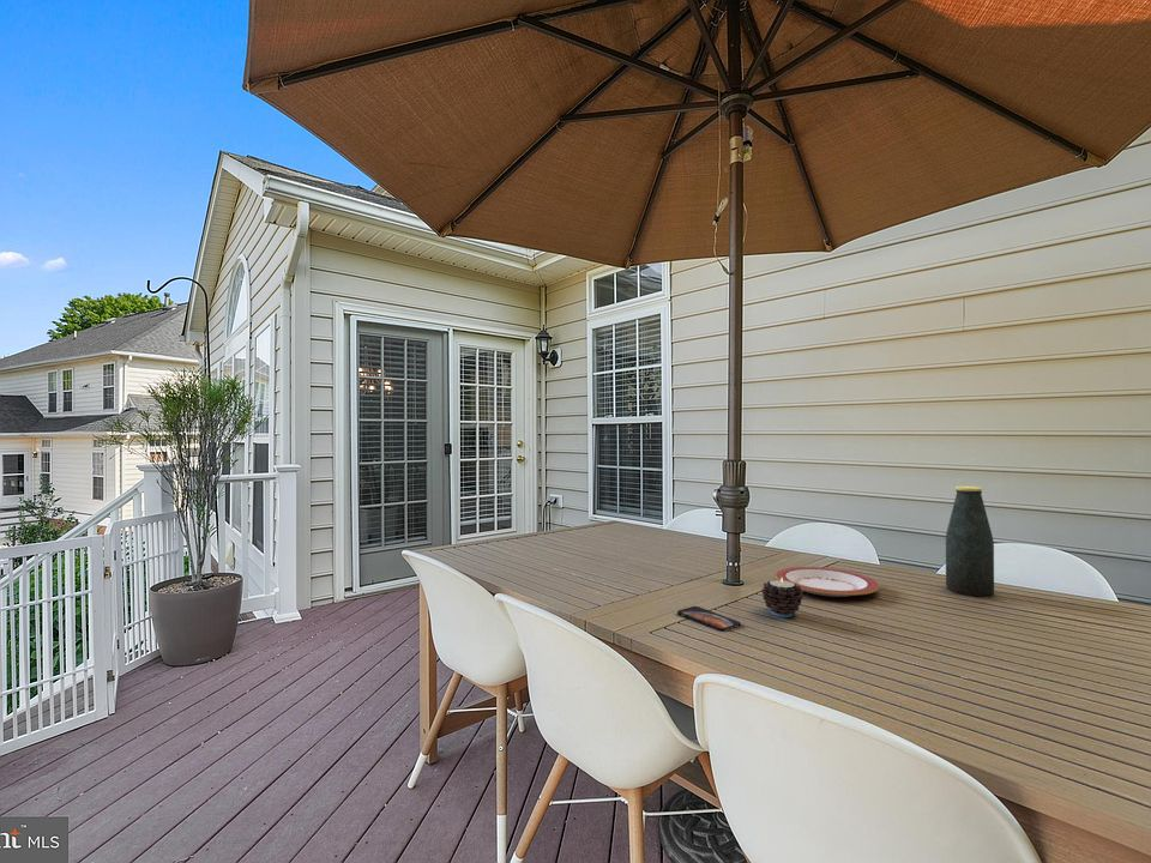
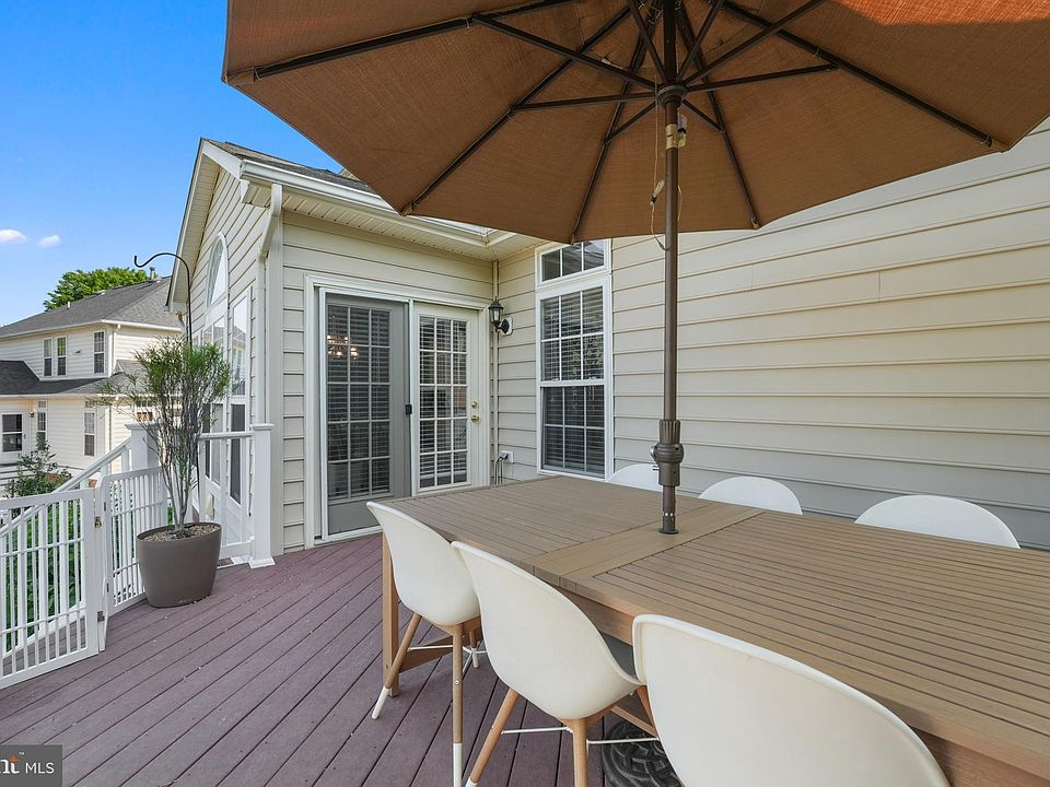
- candle (782, 595)
- bottle (969, 538)
- plate (825, 583)
- smartphone (707, 617)
